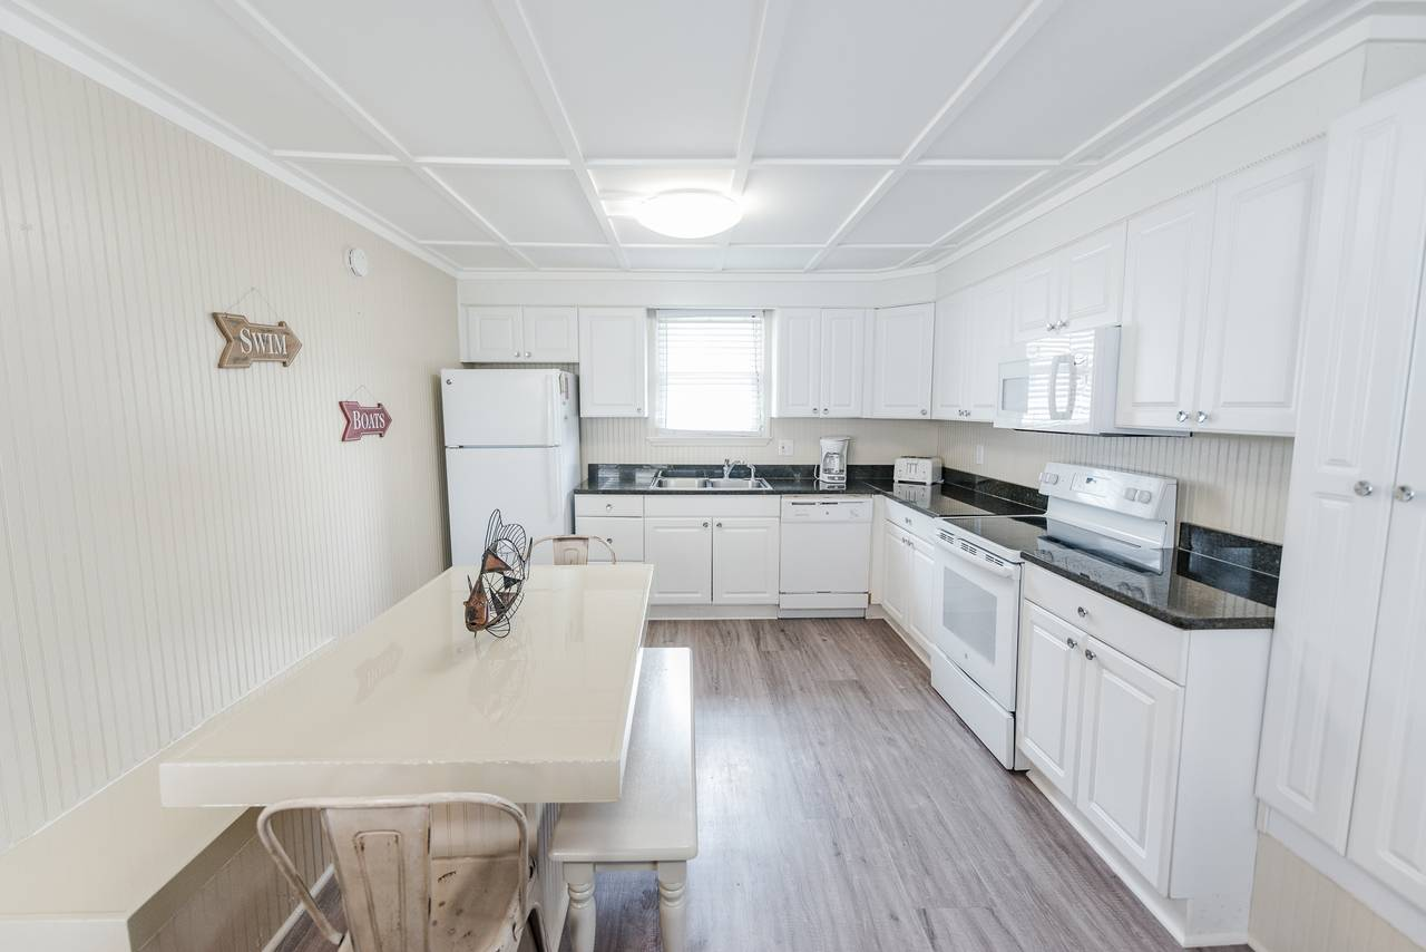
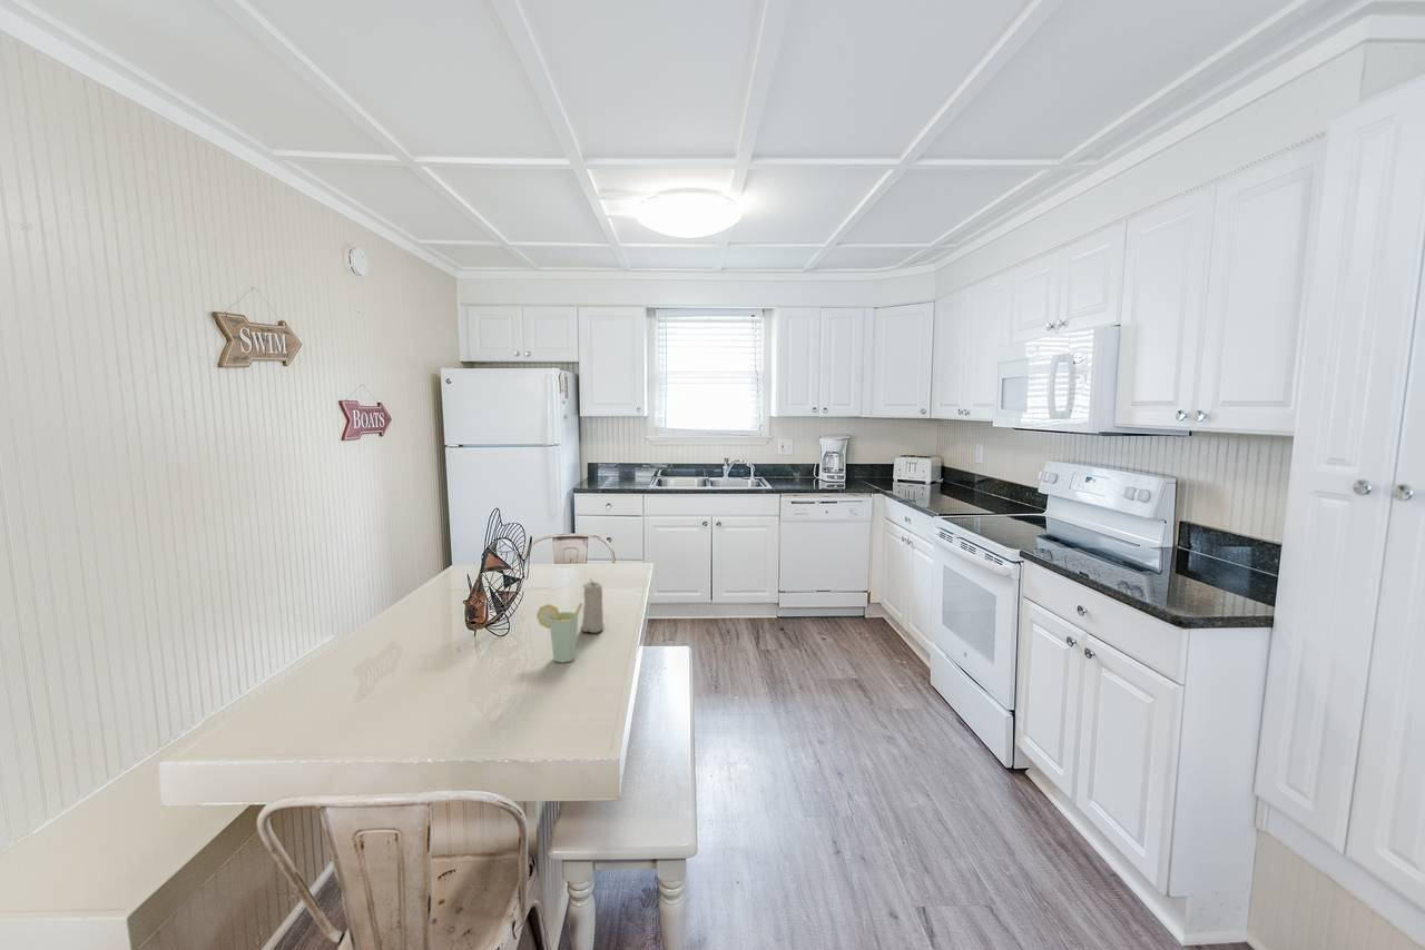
+ cup (560, 630)
+ candle (592, 604)
